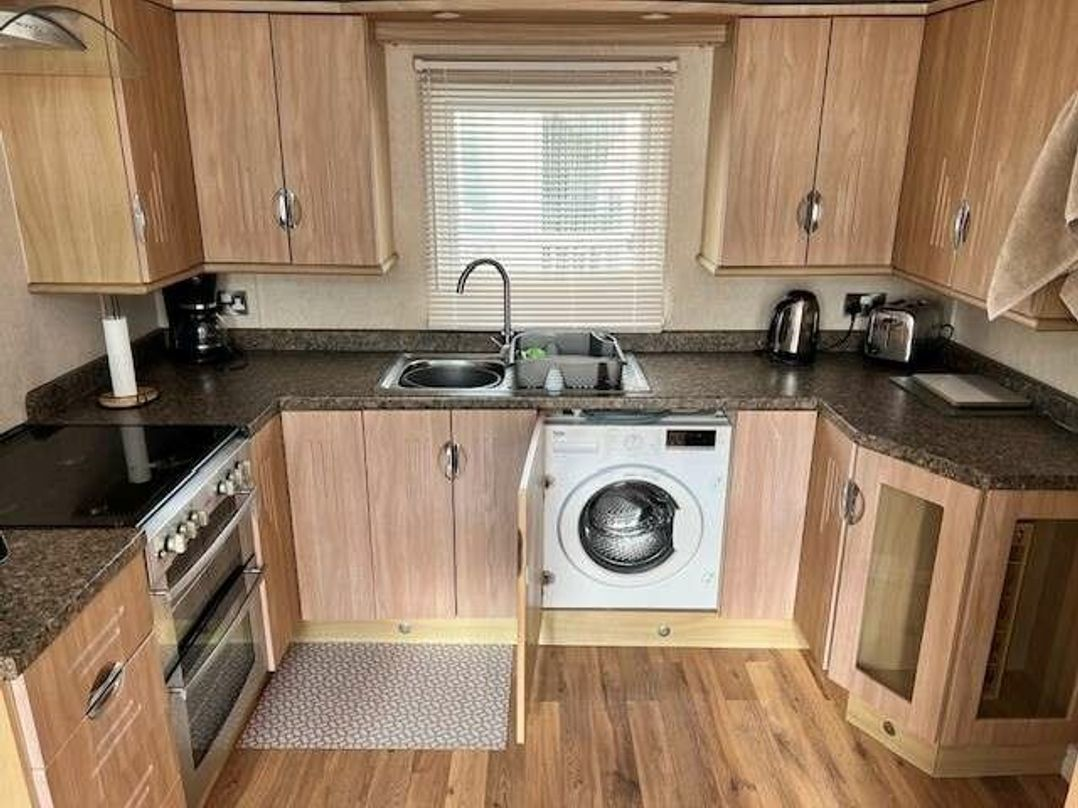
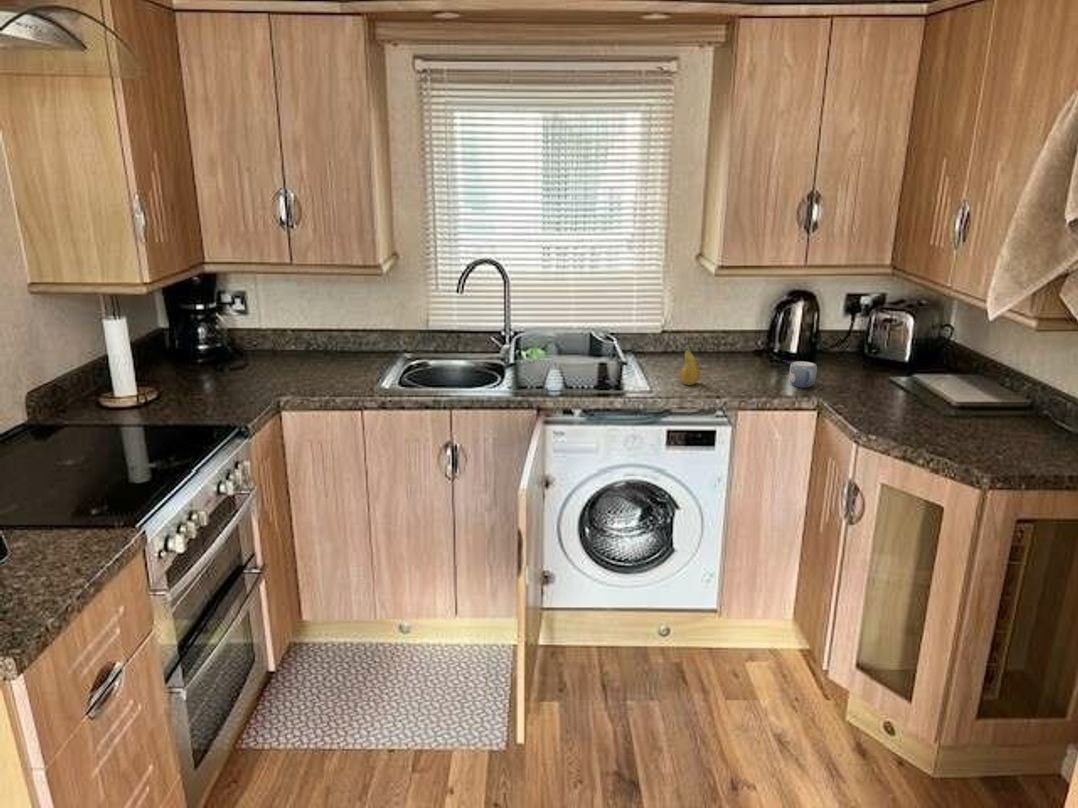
+ fruit (690, 366)
+ mug (804, 376)
